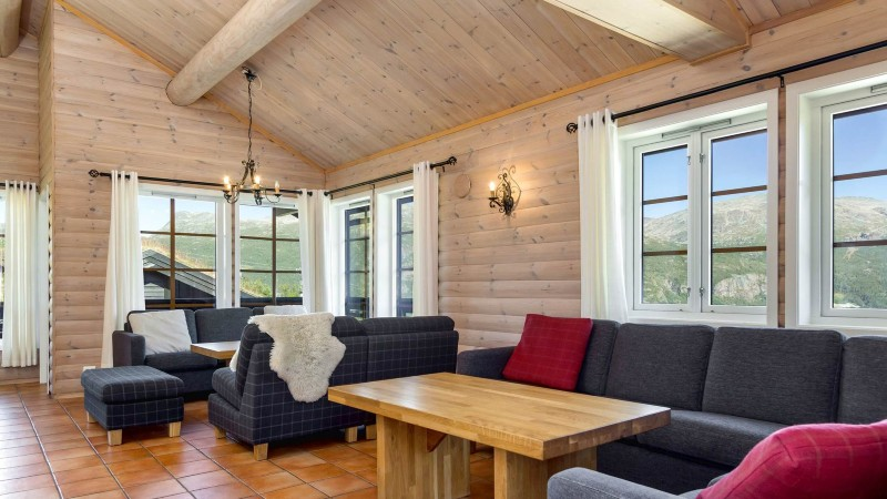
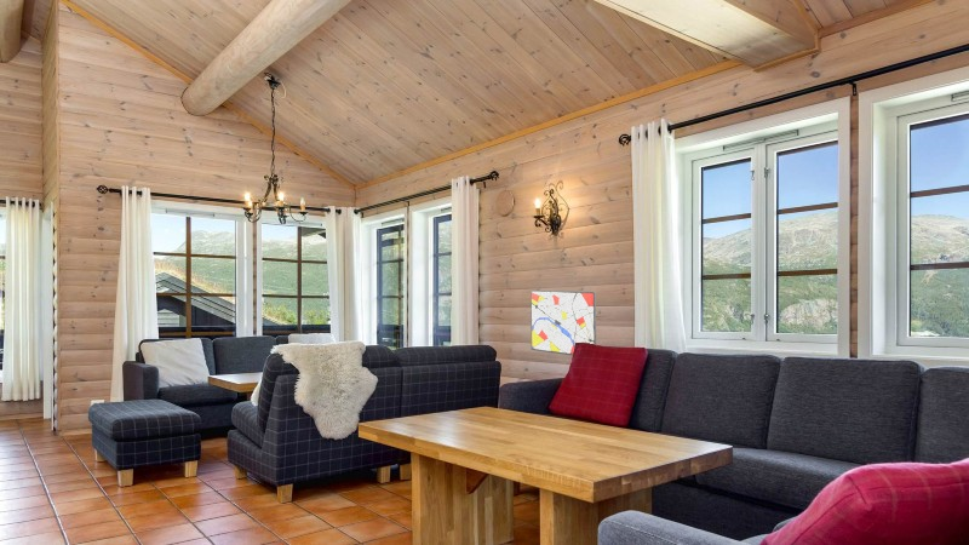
+ wall art (561, 322)
